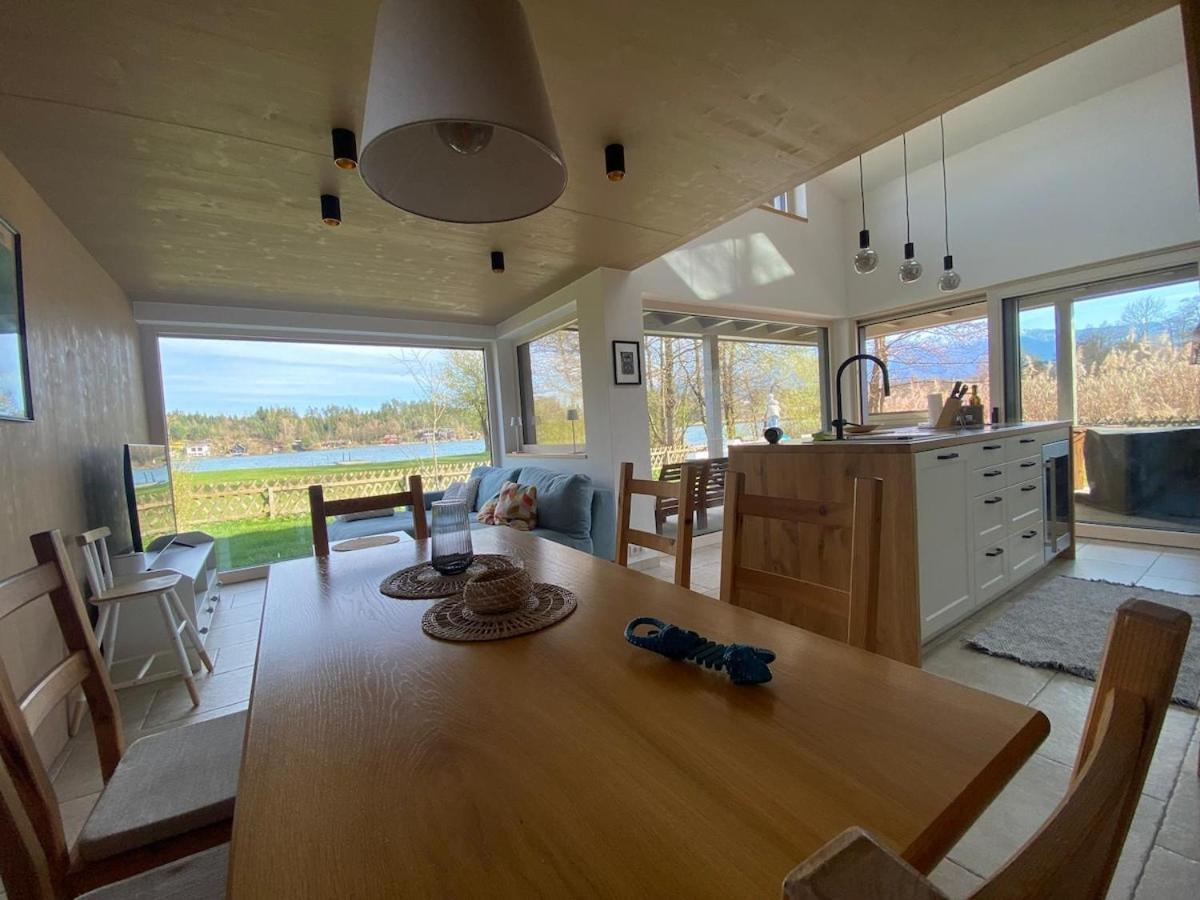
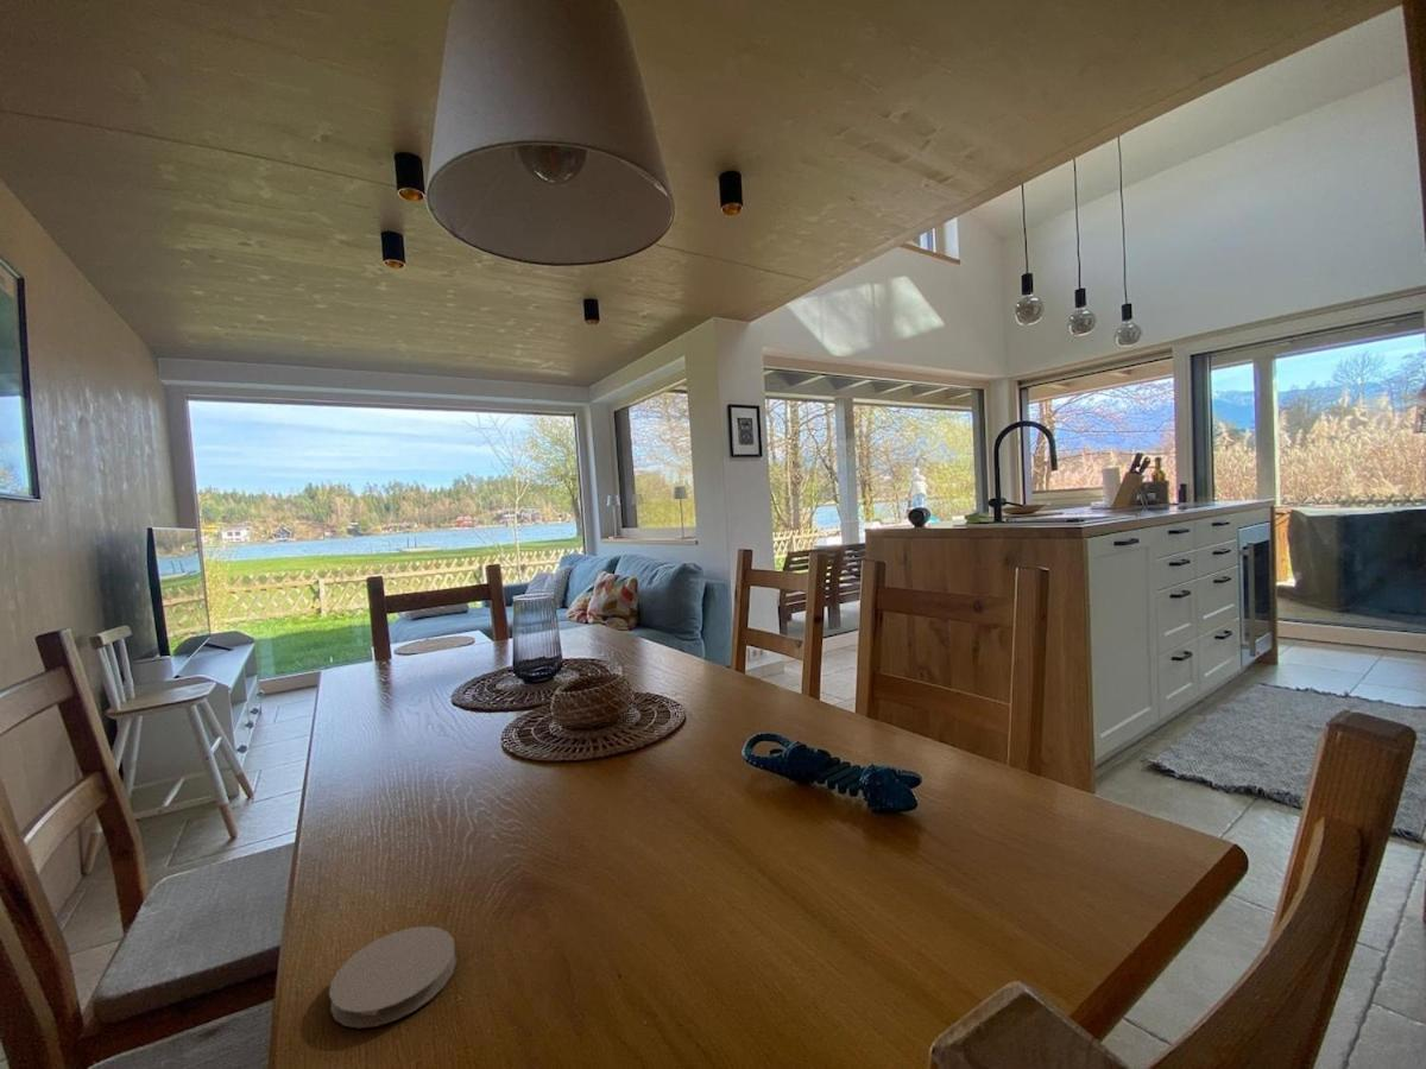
+ coaster (395, 972)
